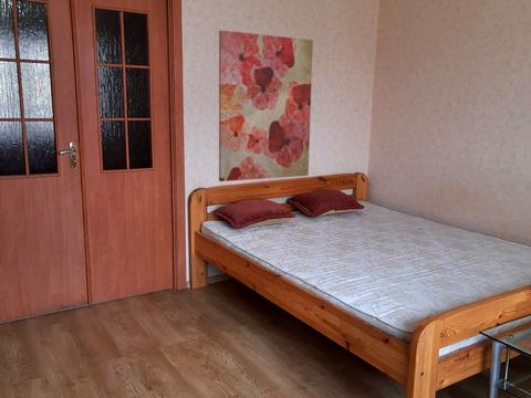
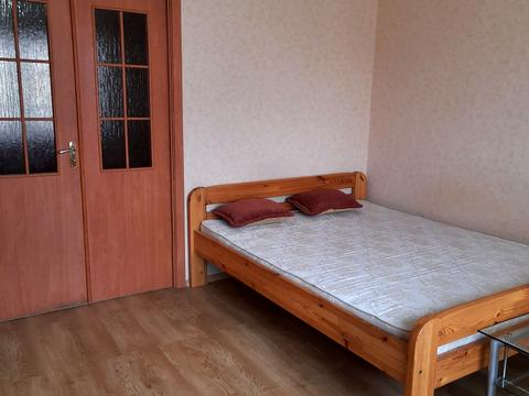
- wall art (267, 108)
